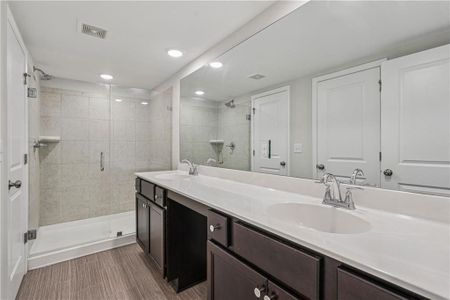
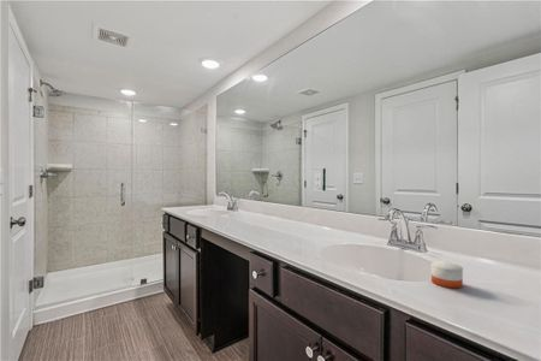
+ candle (446, 265)
